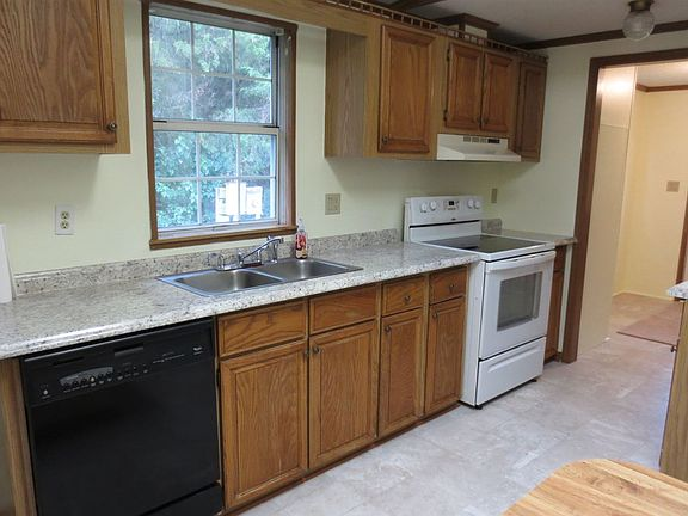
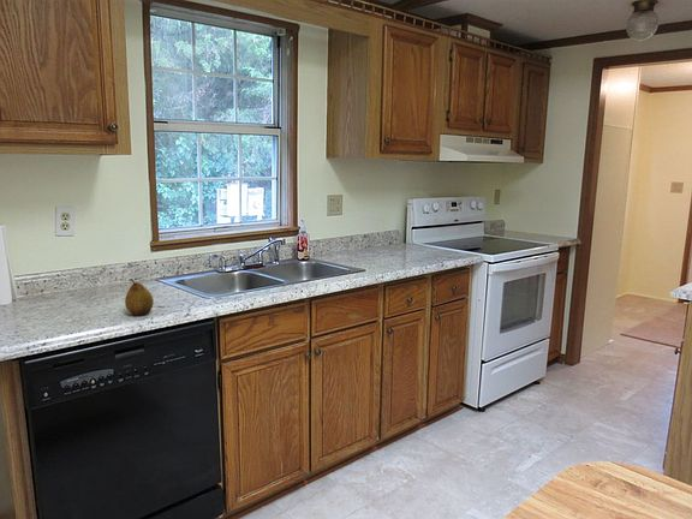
+ fruit (138, 296)
